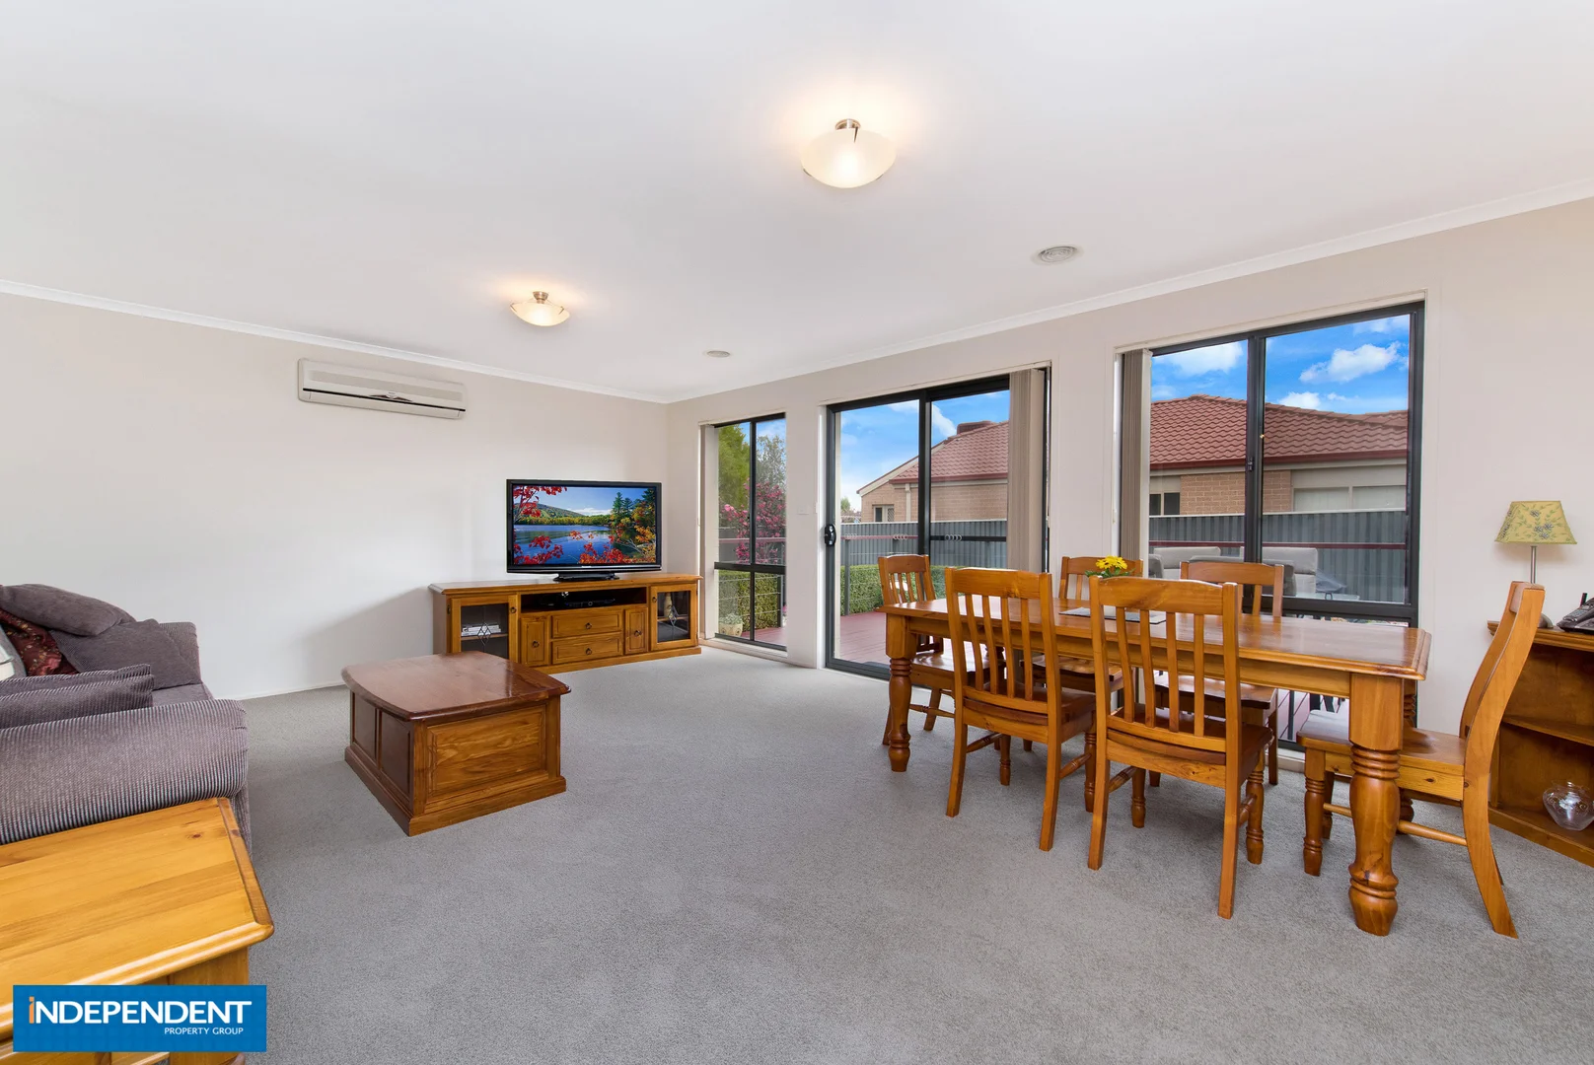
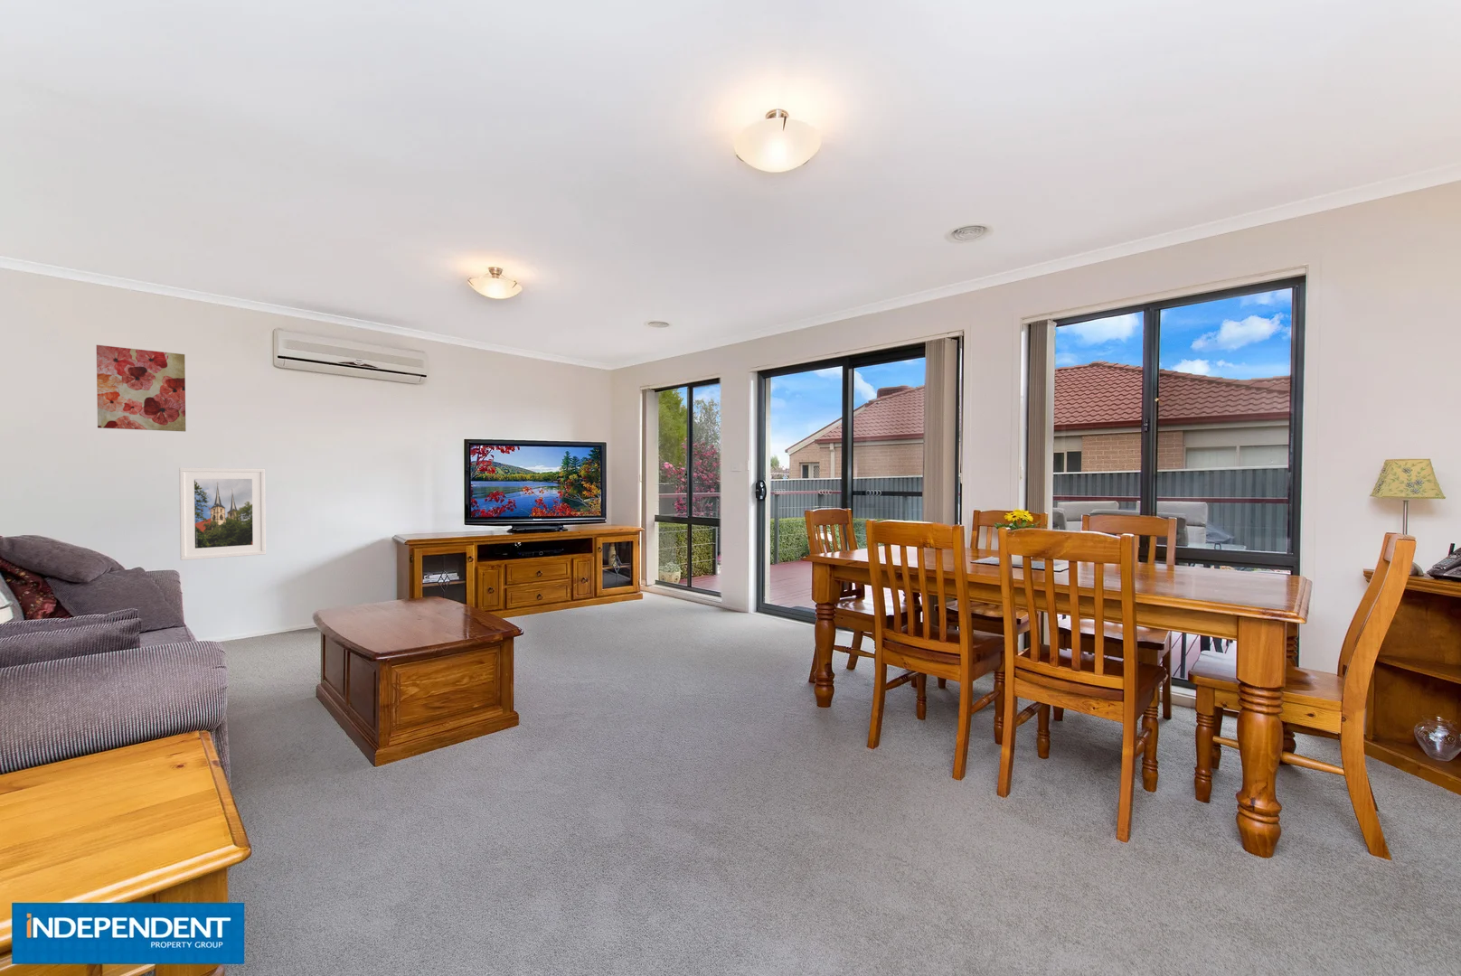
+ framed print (224, 512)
+ wall art (142, 390)
